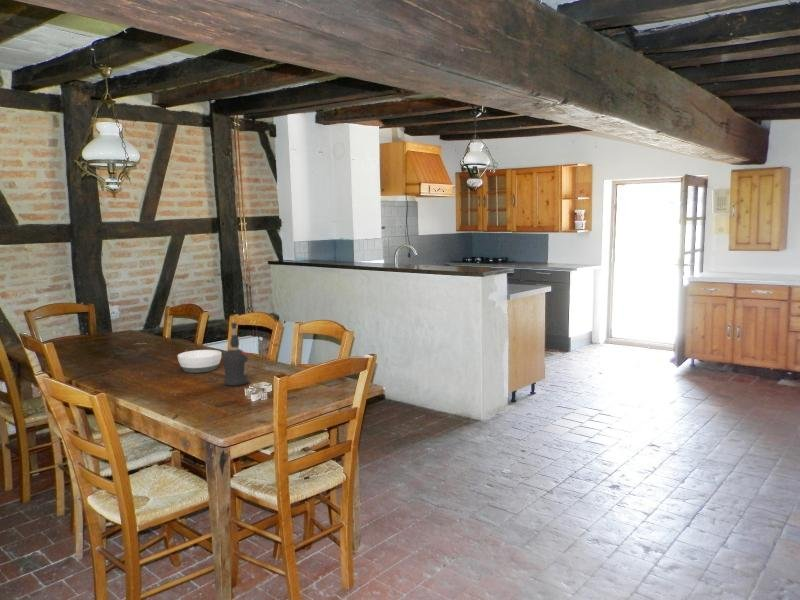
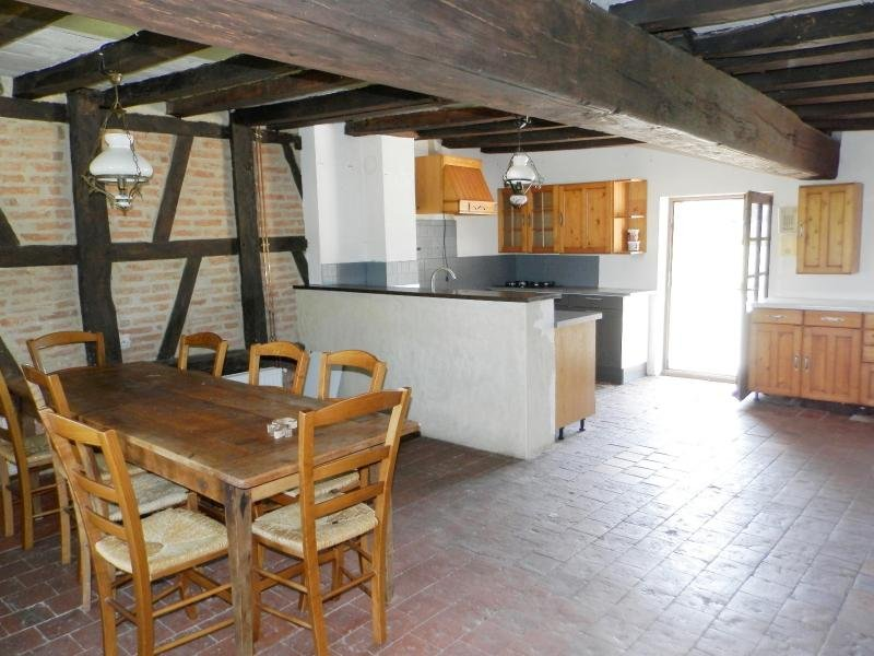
- liquor bottle (235, 352)
- bowl (200, 361)
